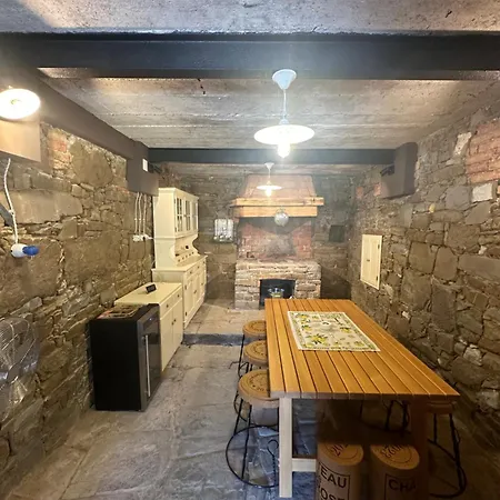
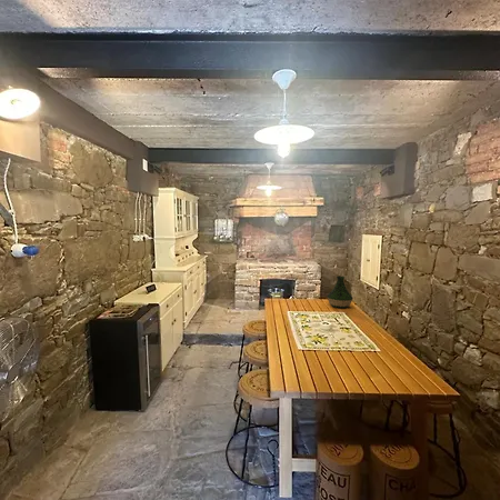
+ vase (340, 291)
